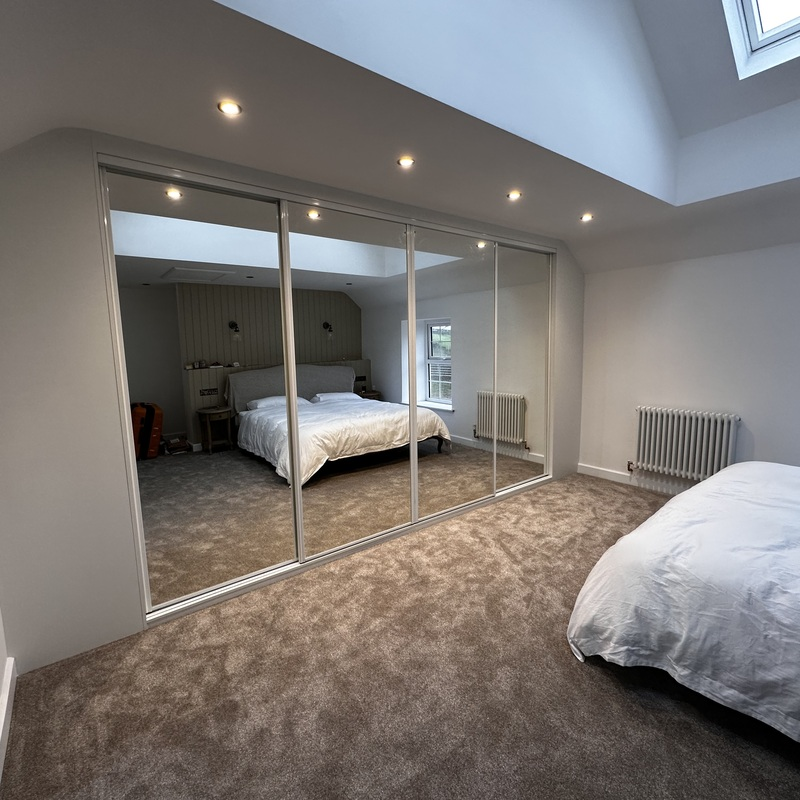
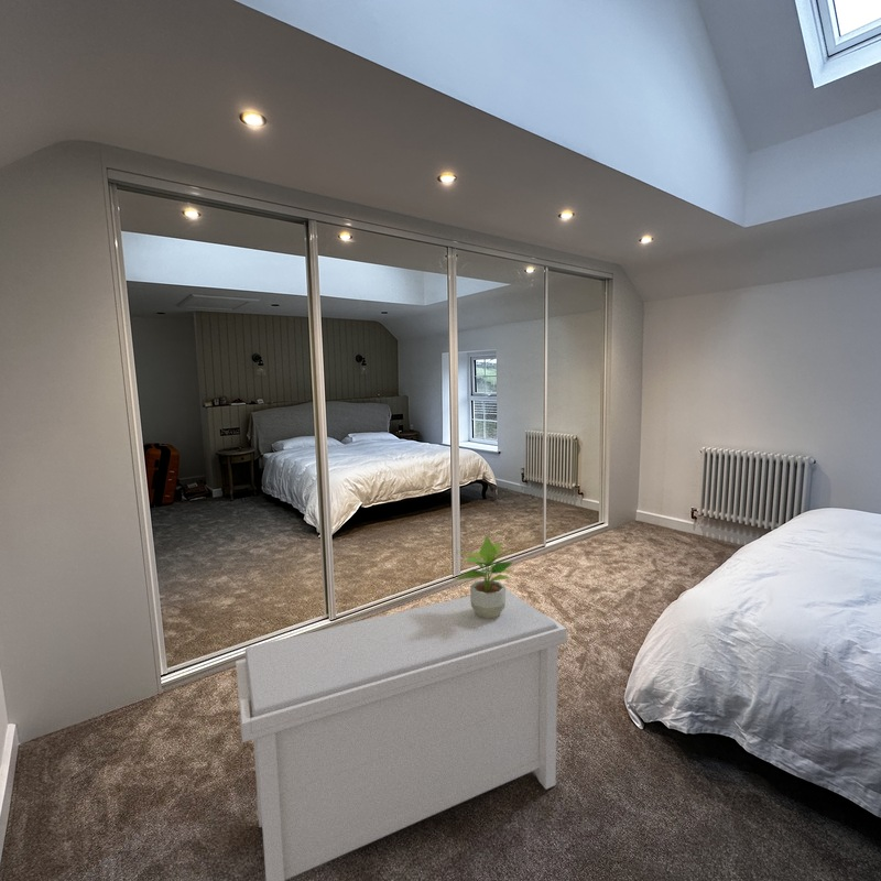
+ bench (409, 719)
+ potted plant (482, 575)
